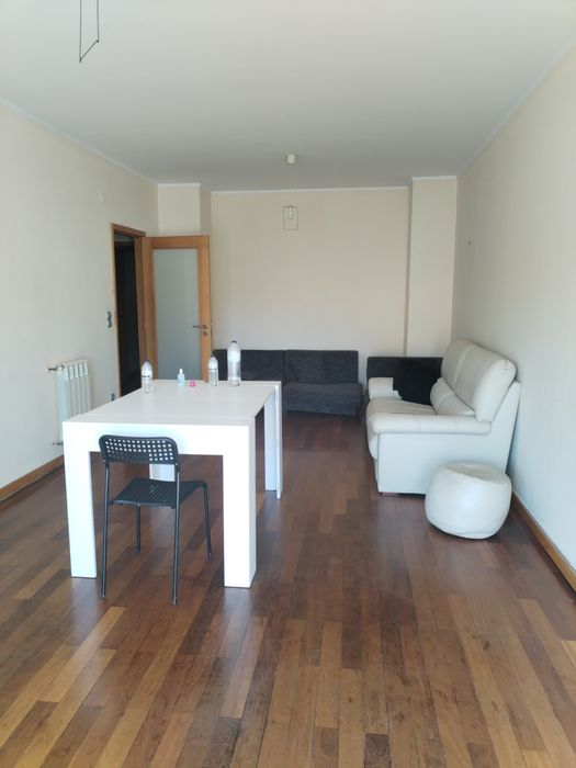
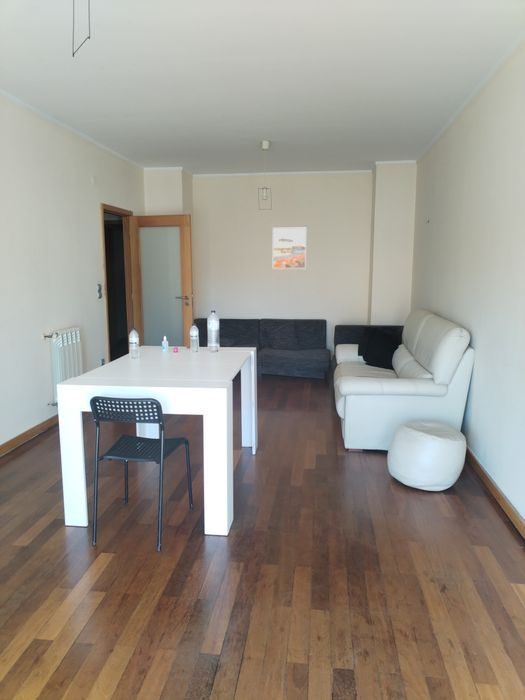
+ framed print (289, 248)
